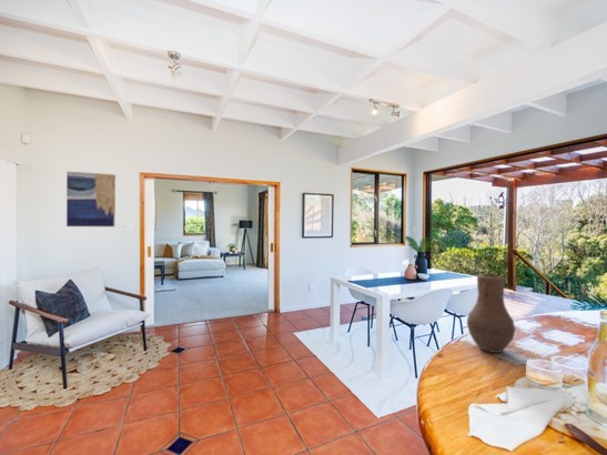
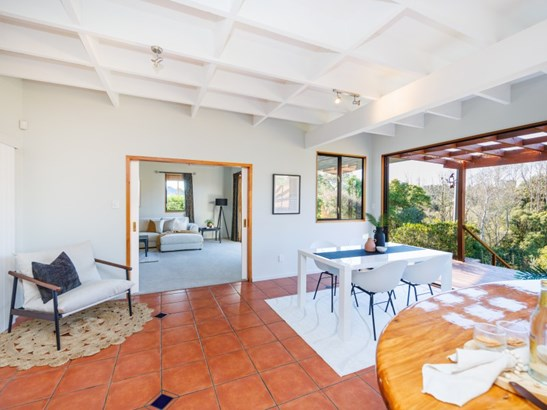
- vase (489, 312)
- wall art (91, 200)
